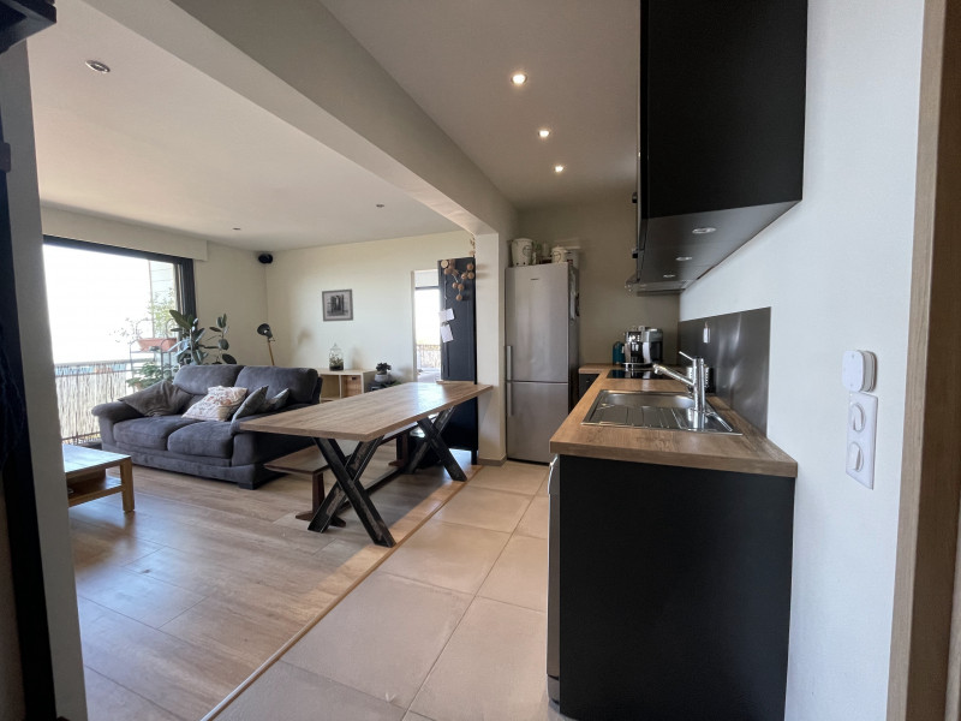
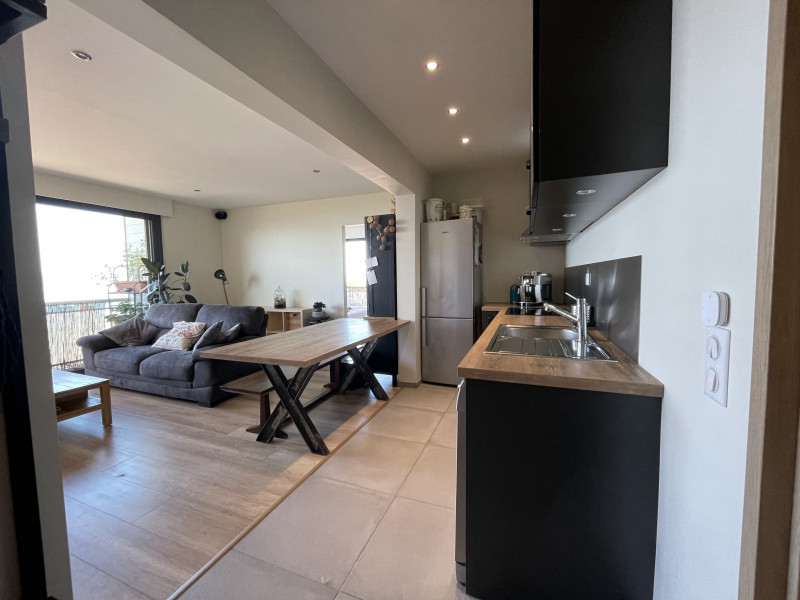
- wall art (336, 305)
